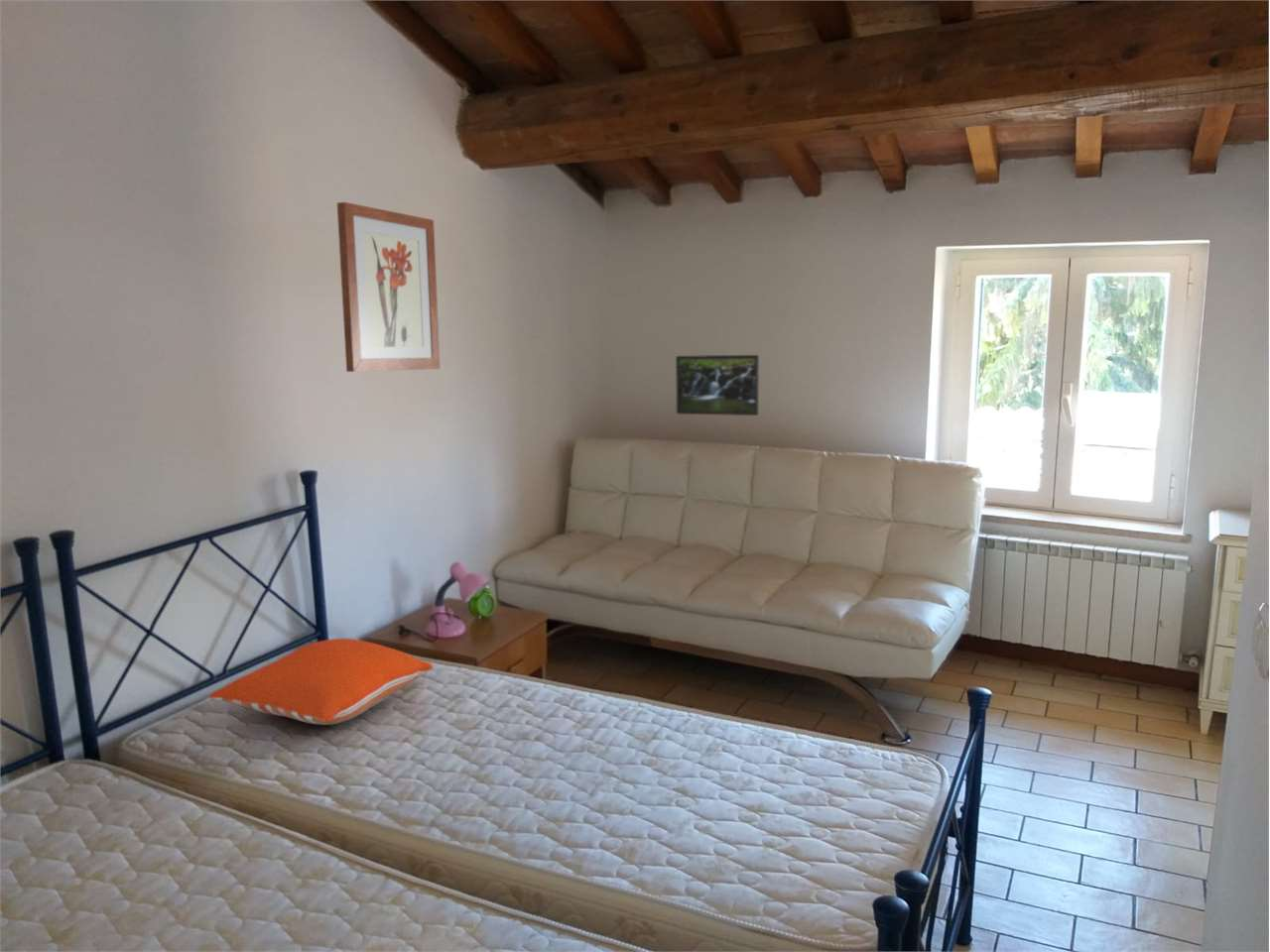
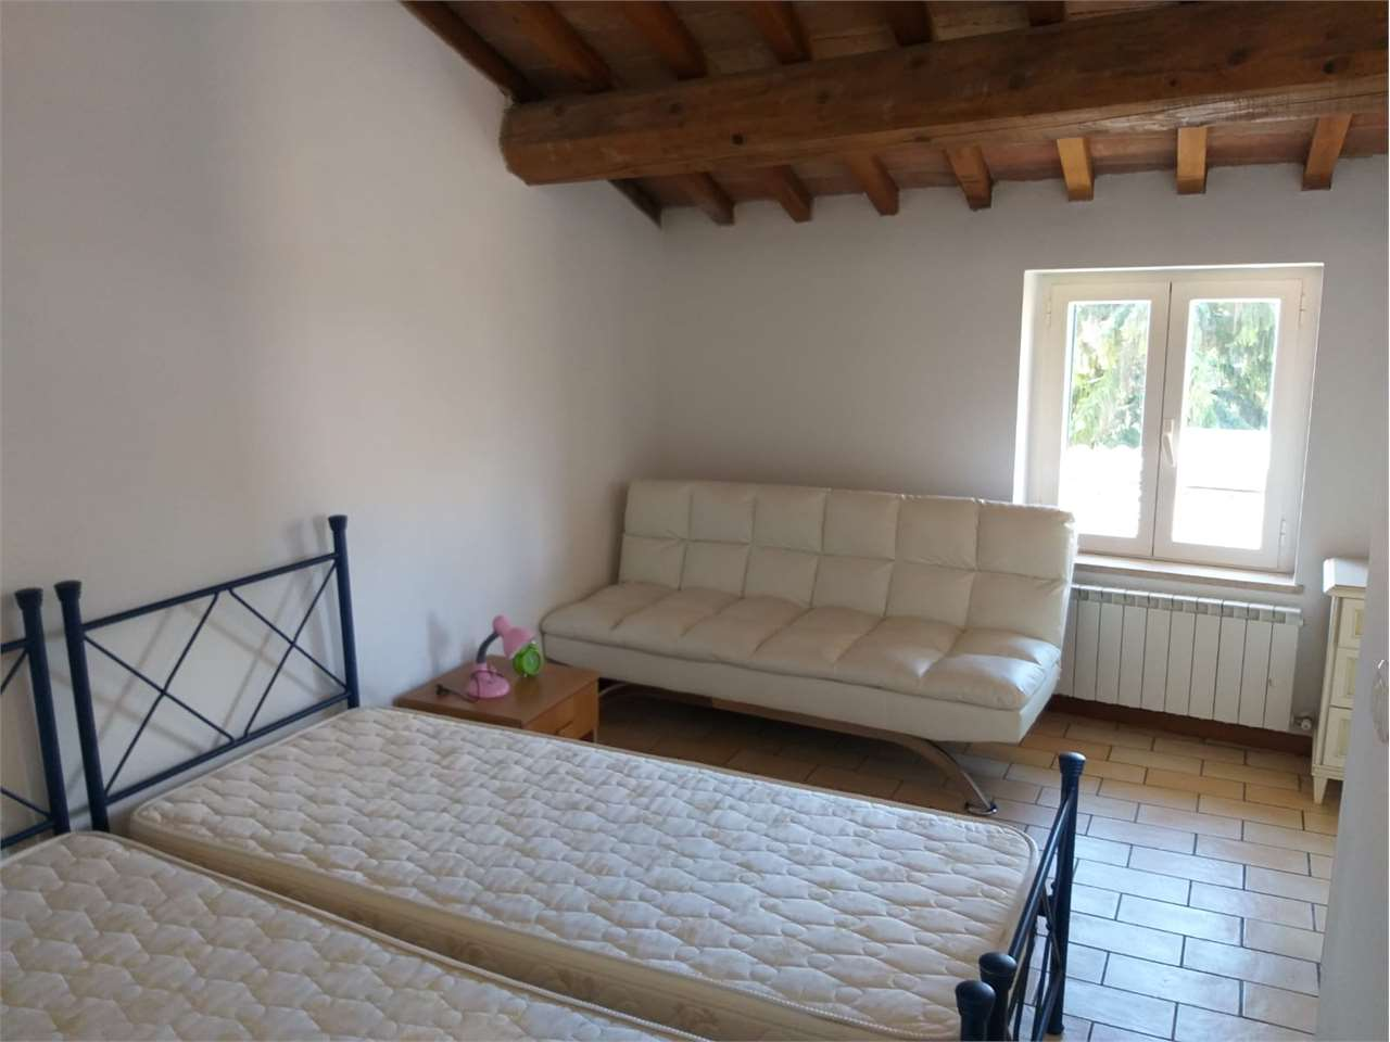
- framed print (716, 385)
- wall art (392, 292)
- pillow (324, 681)
